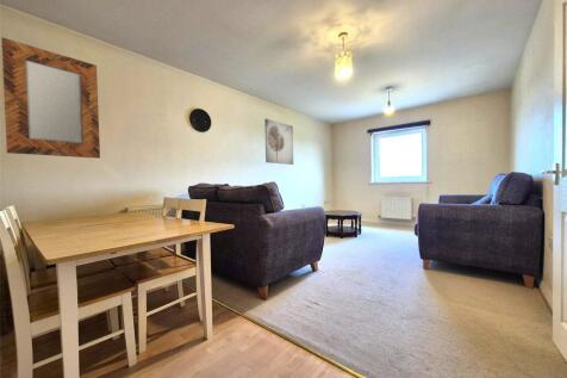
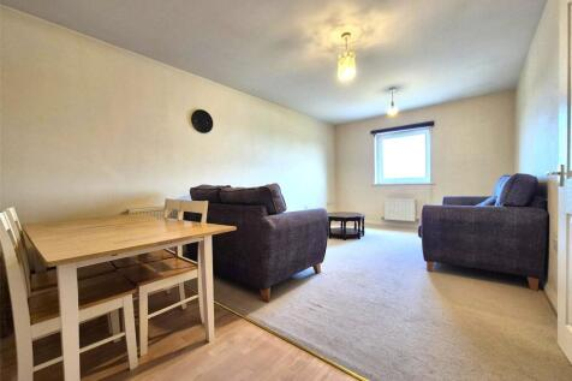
- wall art (280, 143)
- home mirror (56, 104)
